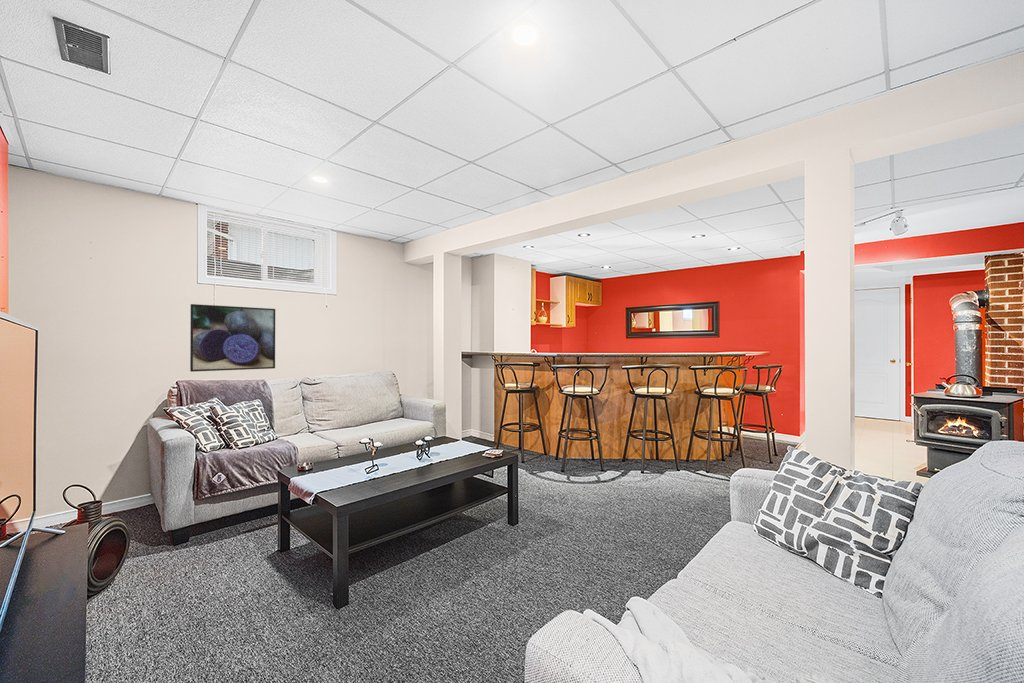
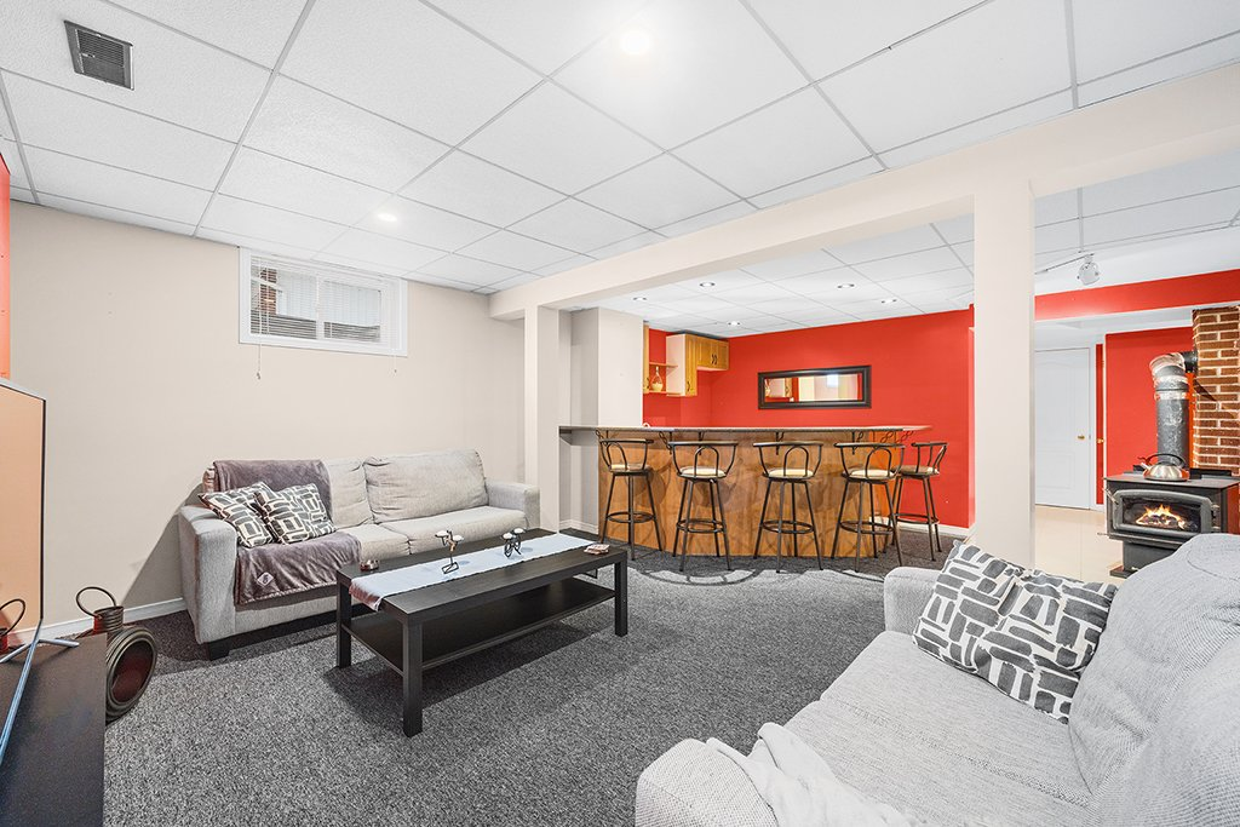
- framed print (235, 338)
